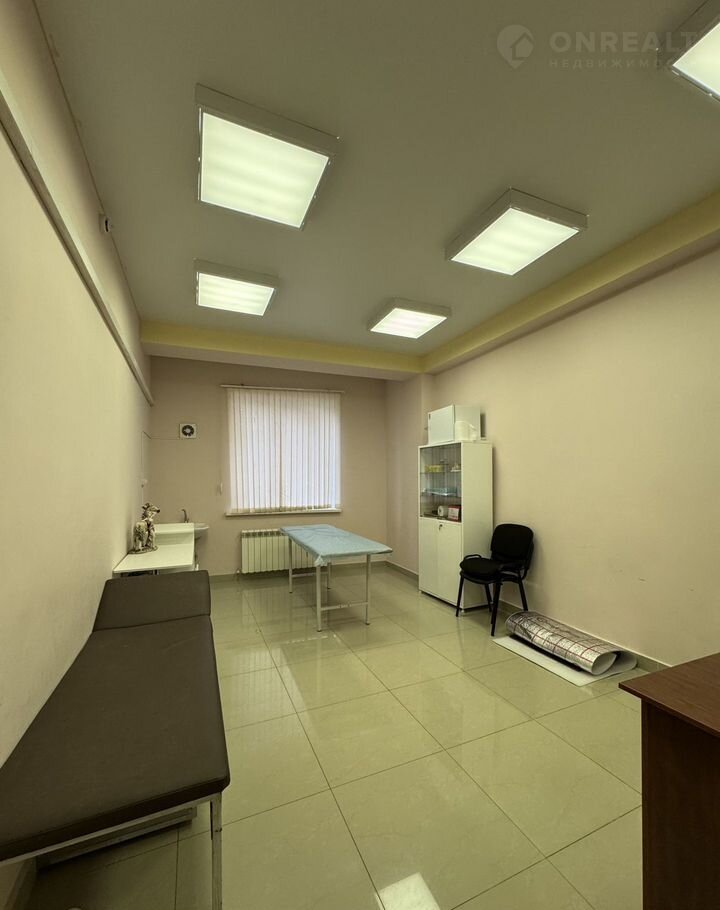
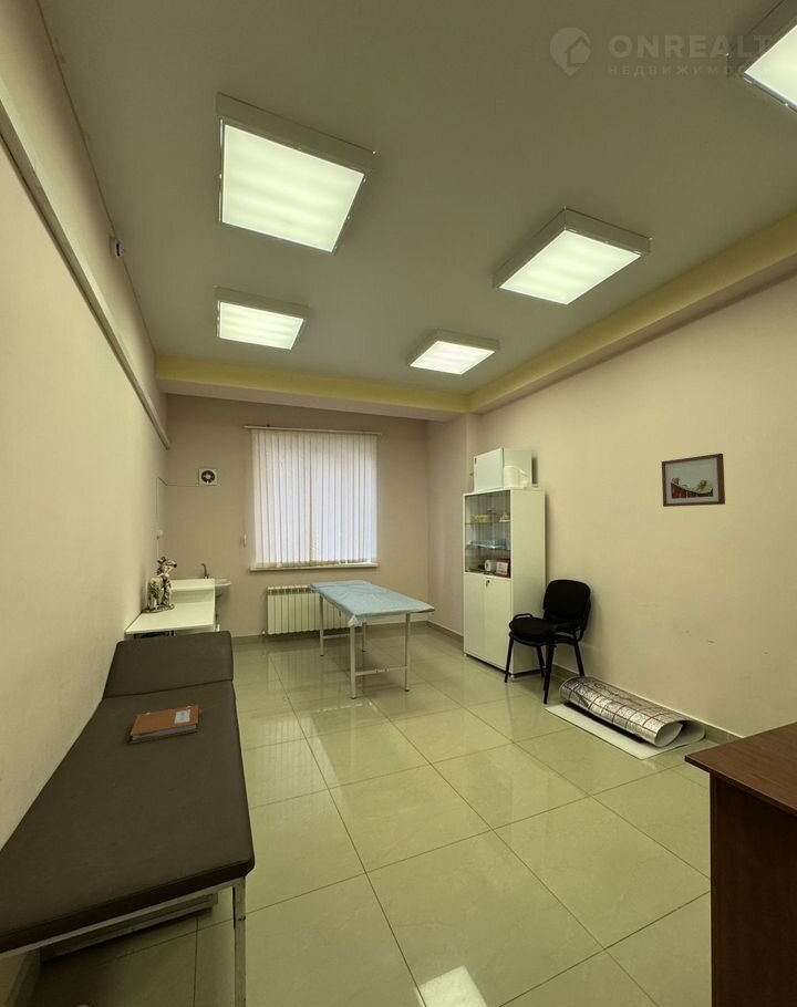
+ wall art (691, 481)
+ notebook (168, 721)
